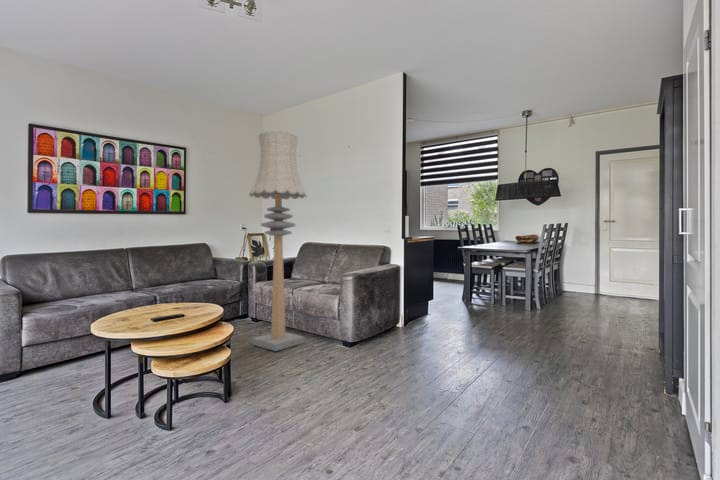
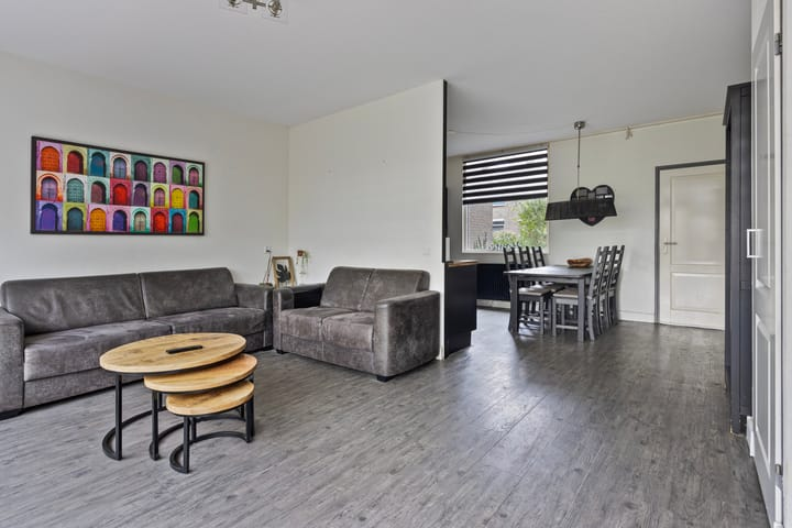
- floor lamp (278, 240)
